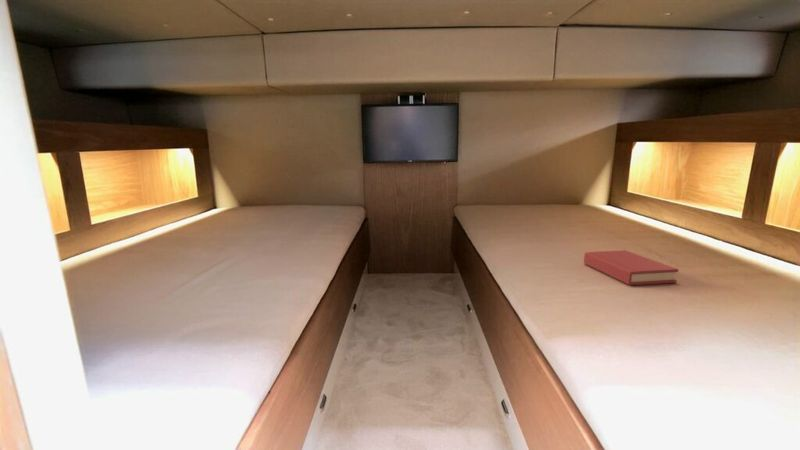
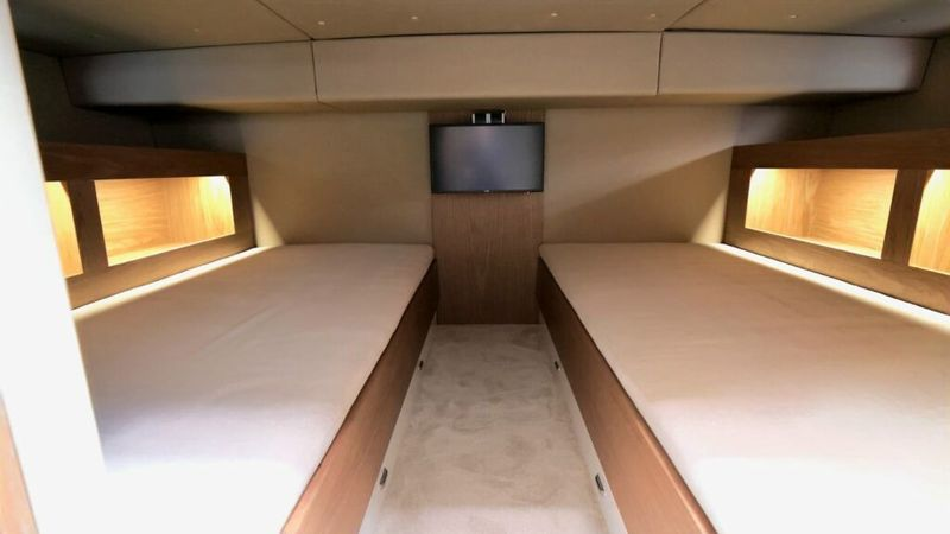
- hardback book (627, 266)
